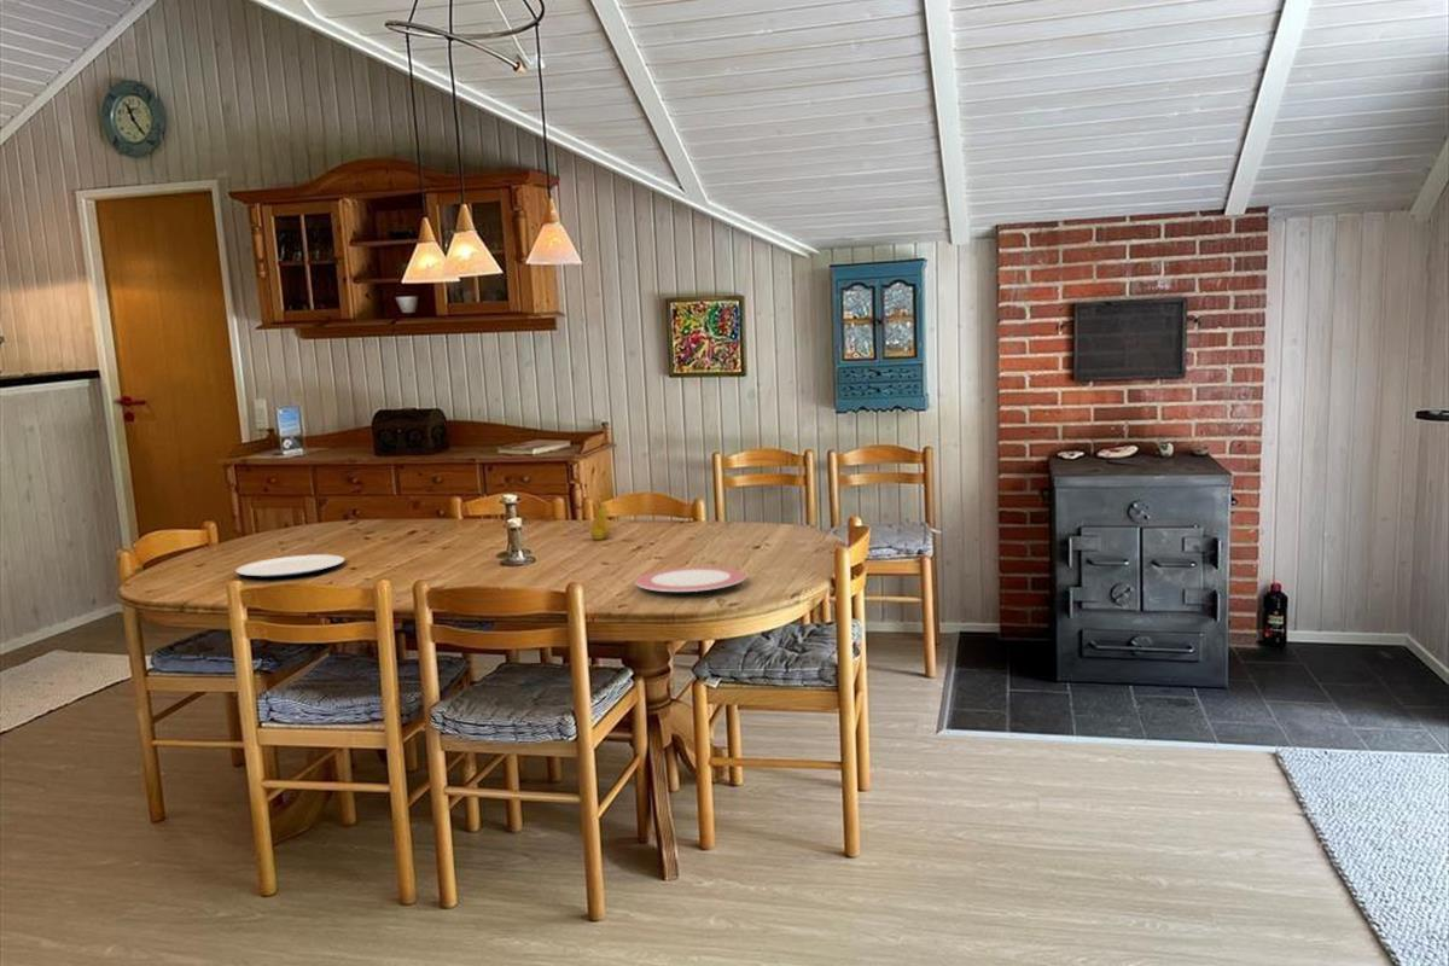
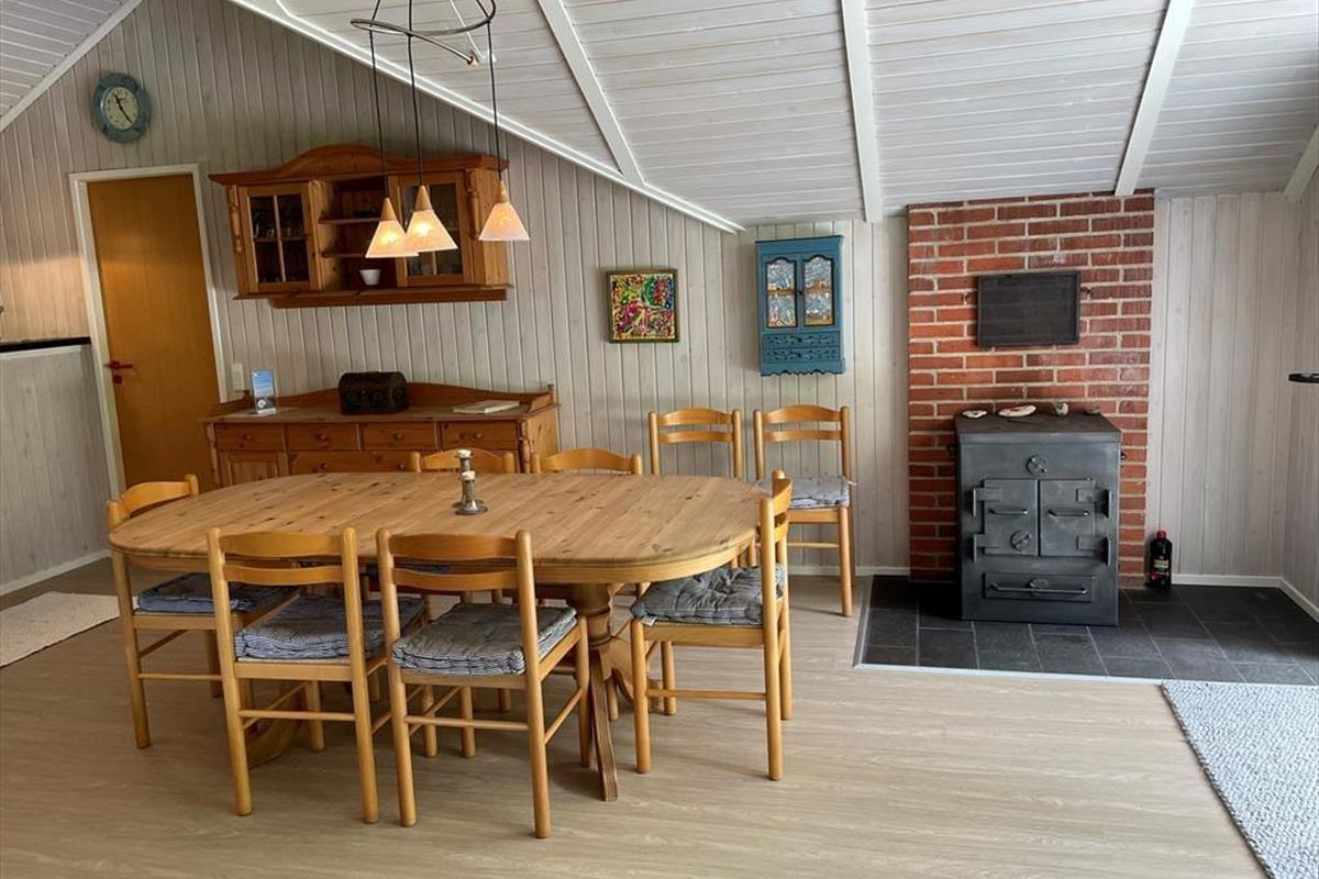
- plate (691, 581)
- plate (291, 566)
- fruit (599, 519)
